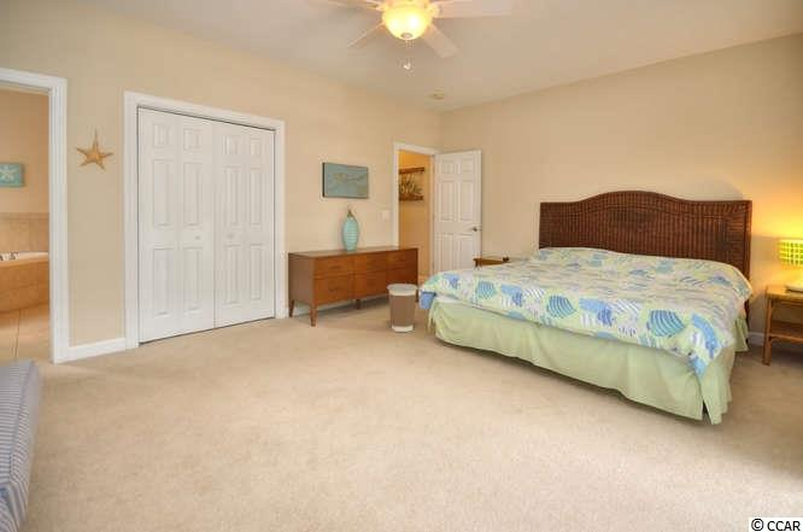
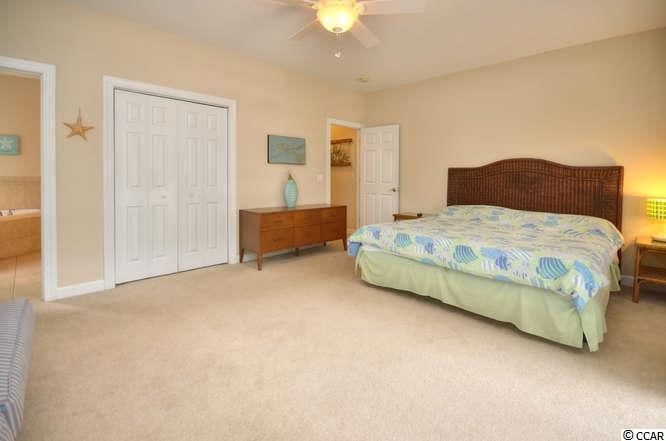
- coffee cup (402, 306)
